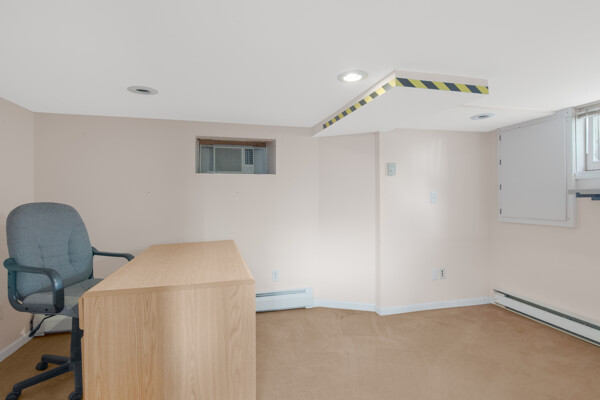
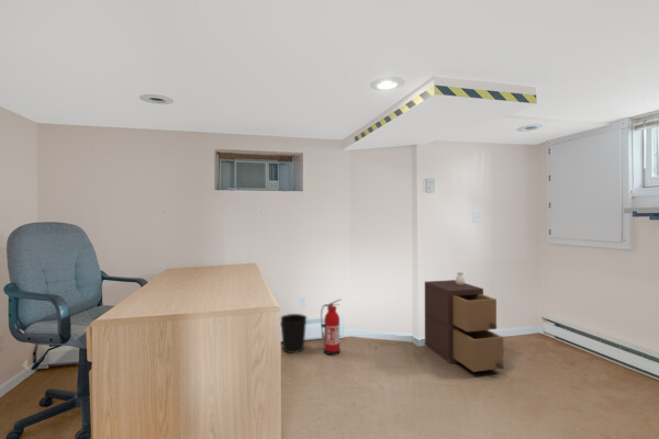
+ fire extinguisher (331, 326)
+ storage cabinet (462, 317)
+ wastebasket (293, 333)
